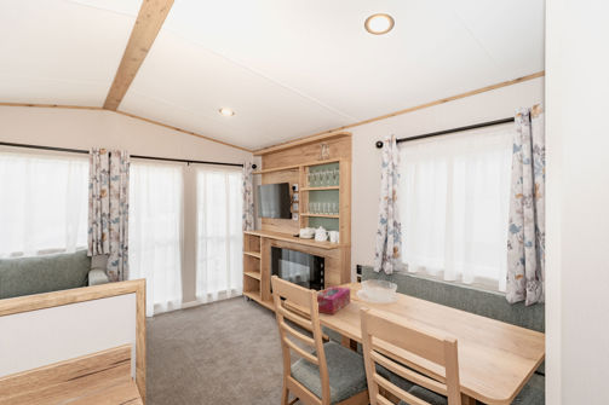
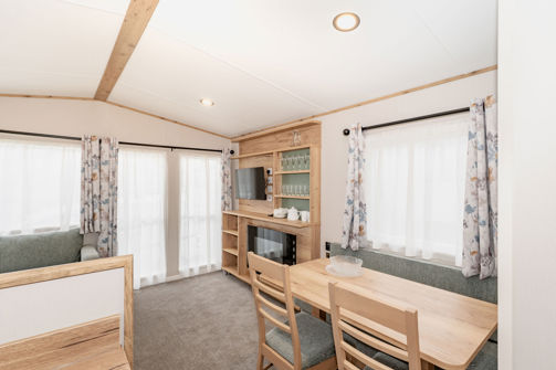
- tissue box (332, 299)
